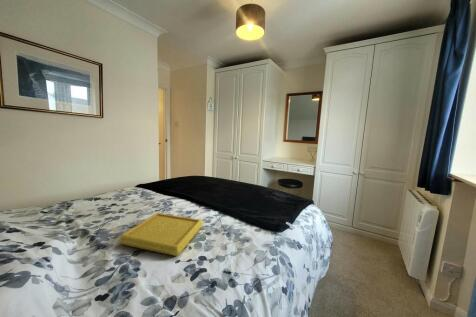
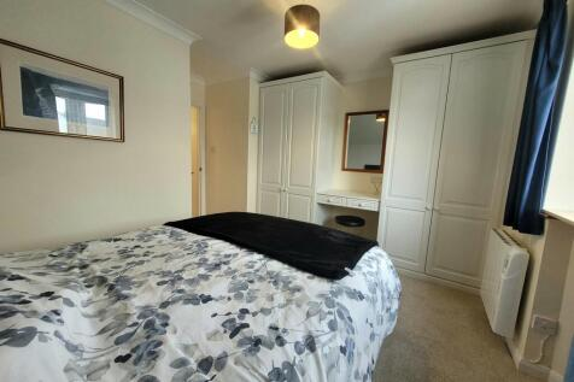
- serving tray (165, 230)
